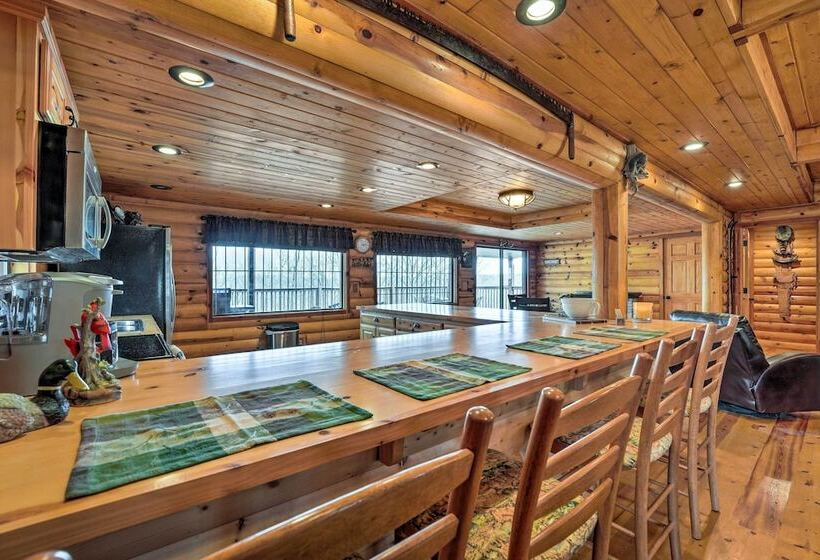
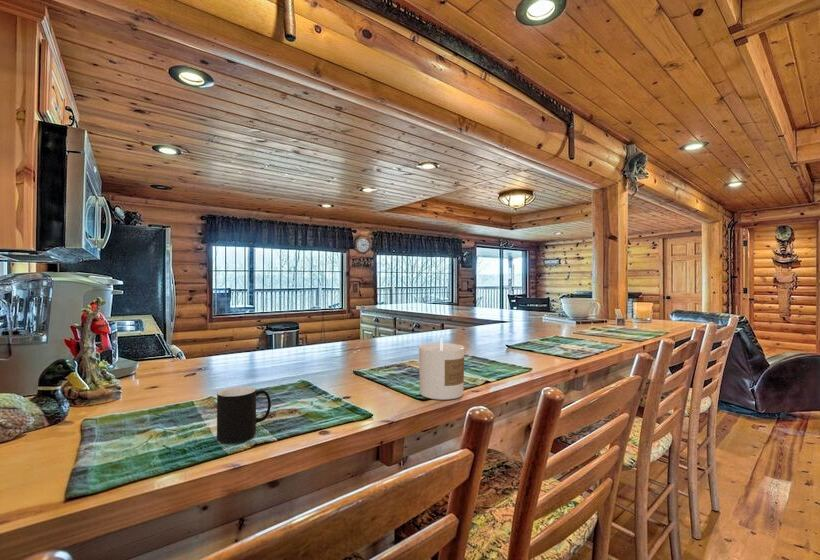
+ cup (245, 412)
+ candle (441, 365)
